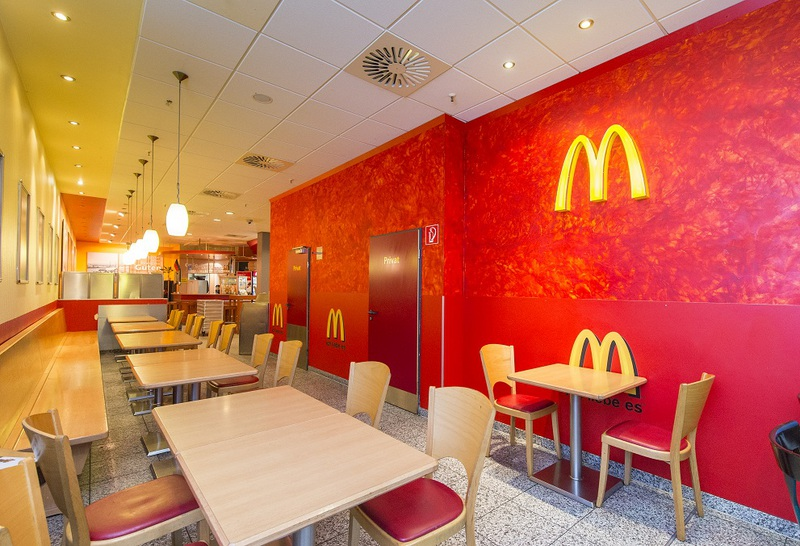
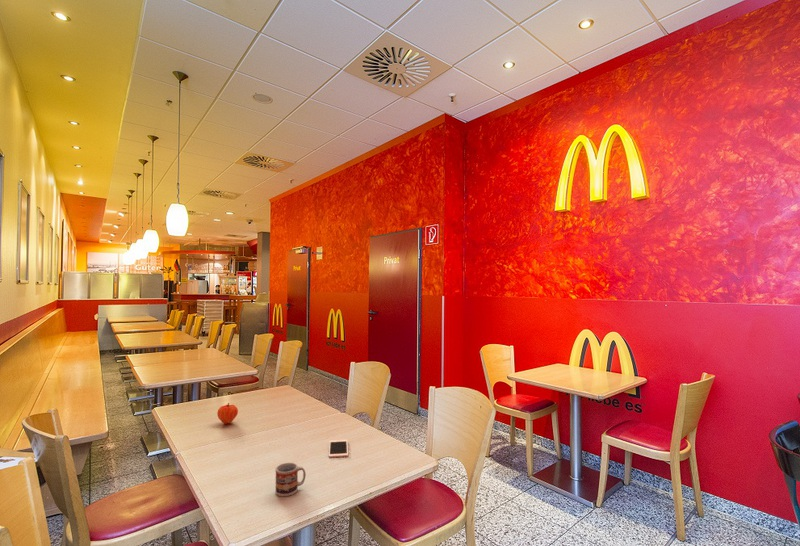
+ cell phone (338, 447)
+ fruit (227, 412)
+ cup (290, 478)
